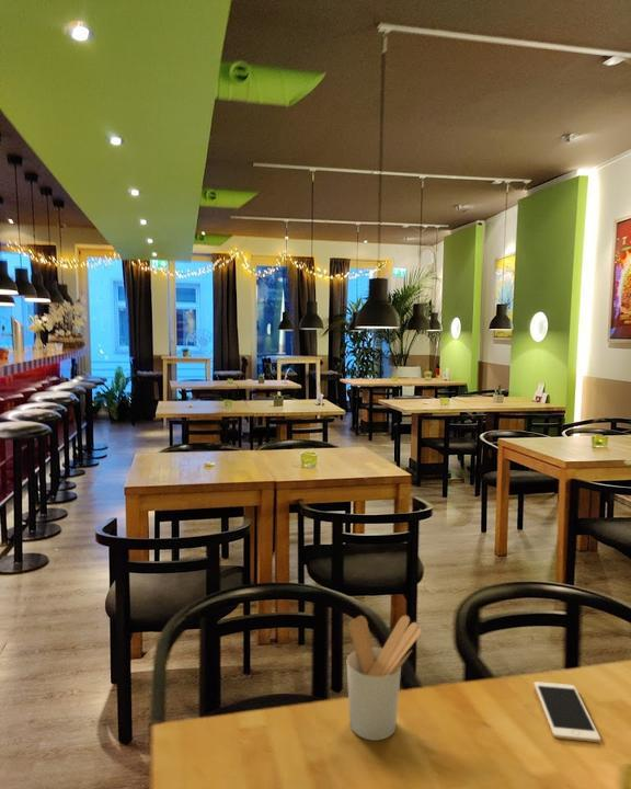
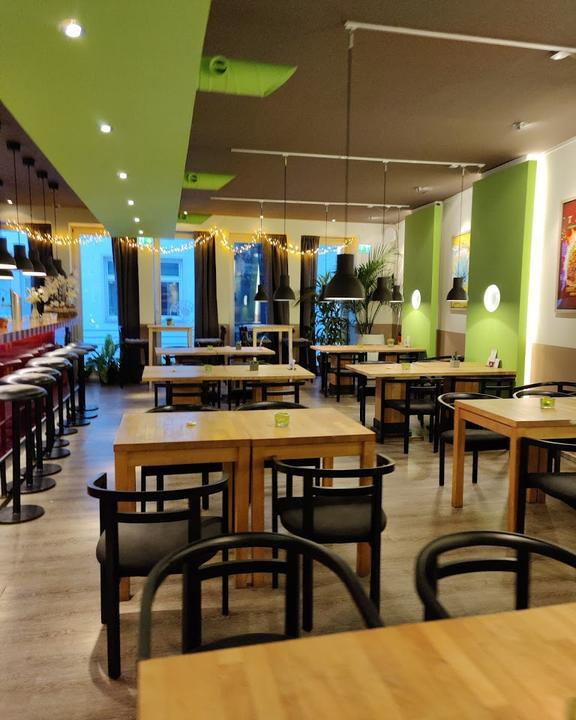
- cell phone (564, 709)
- utensil holder (385, 673)
